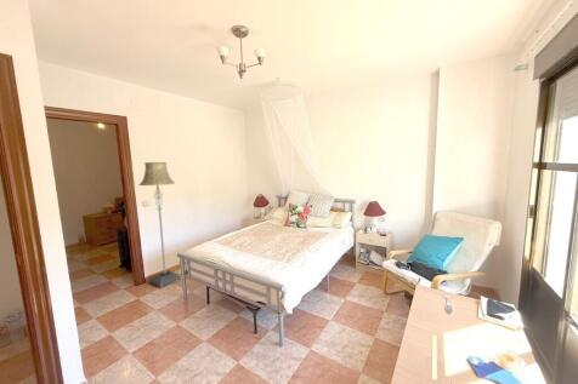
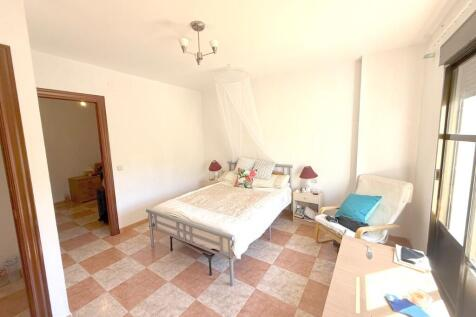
- floor lamp (160, 223)
